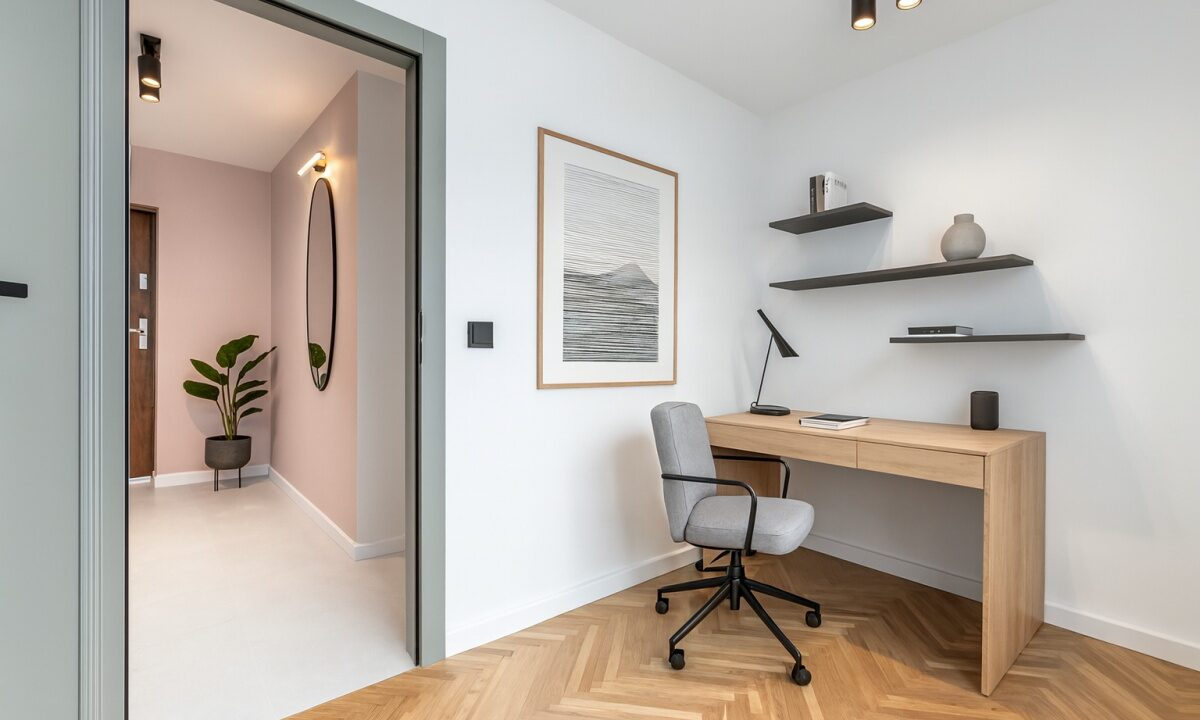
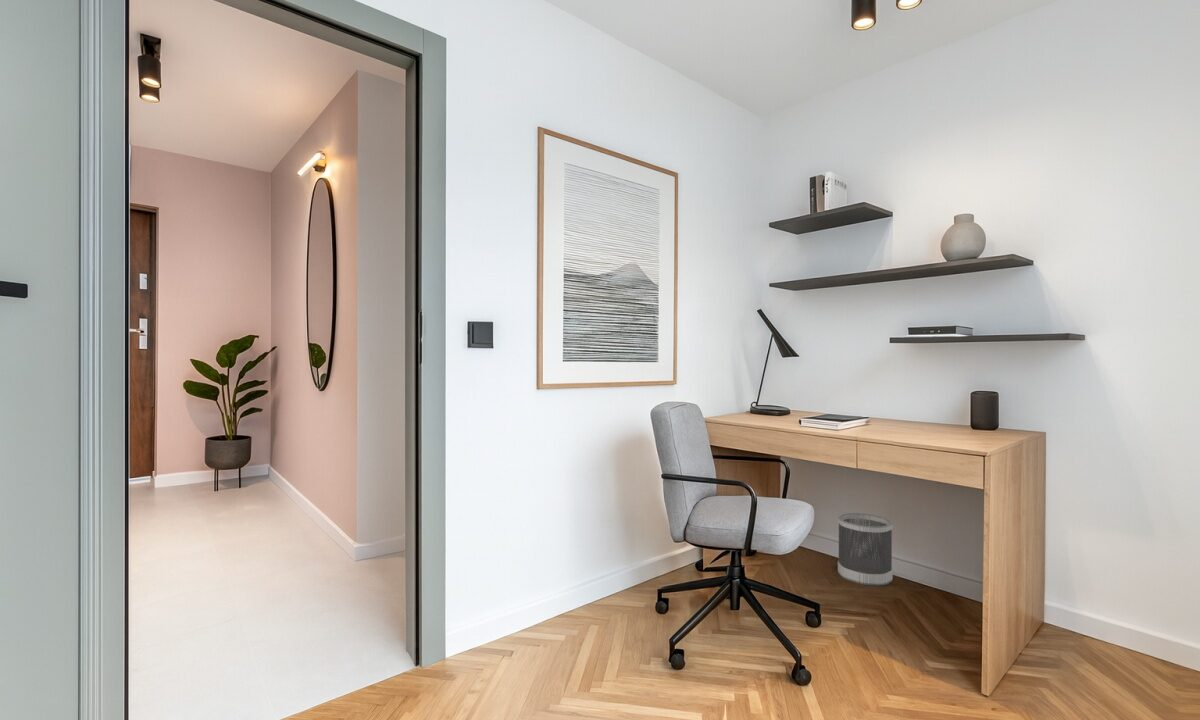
+ wastebasket (864, 547)
